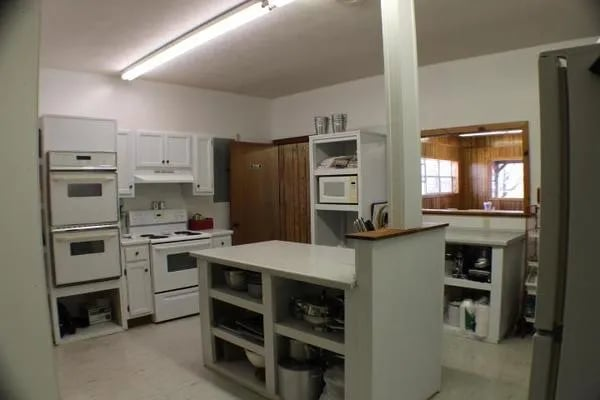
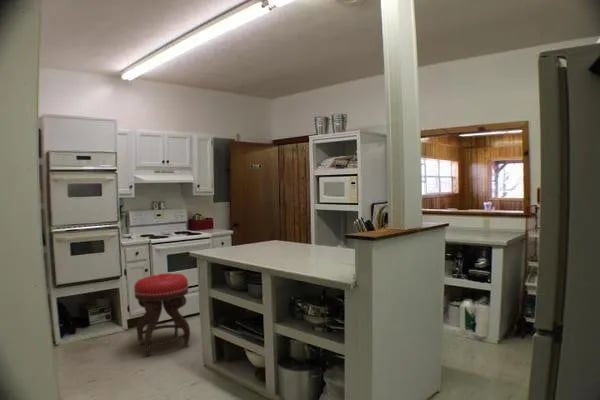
+ stool (161, 310)
